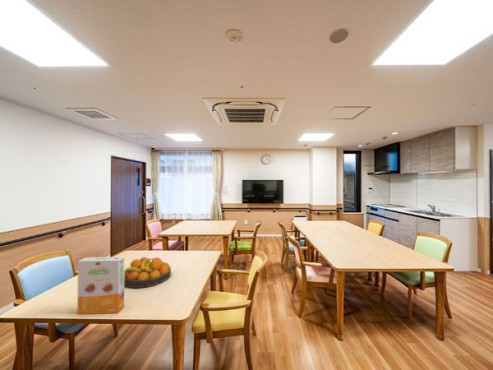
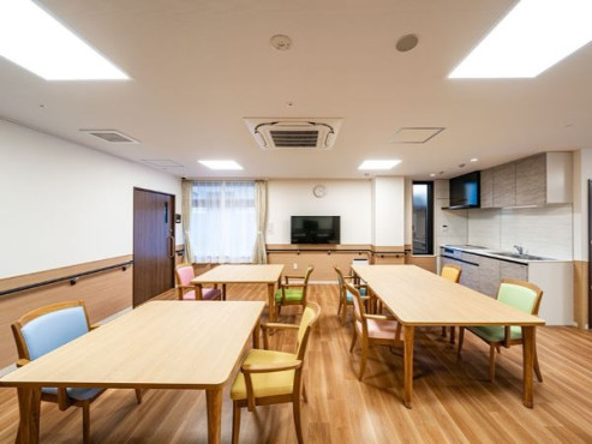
- fruit bowl (147, 268)
- cereal box (101, 284)
